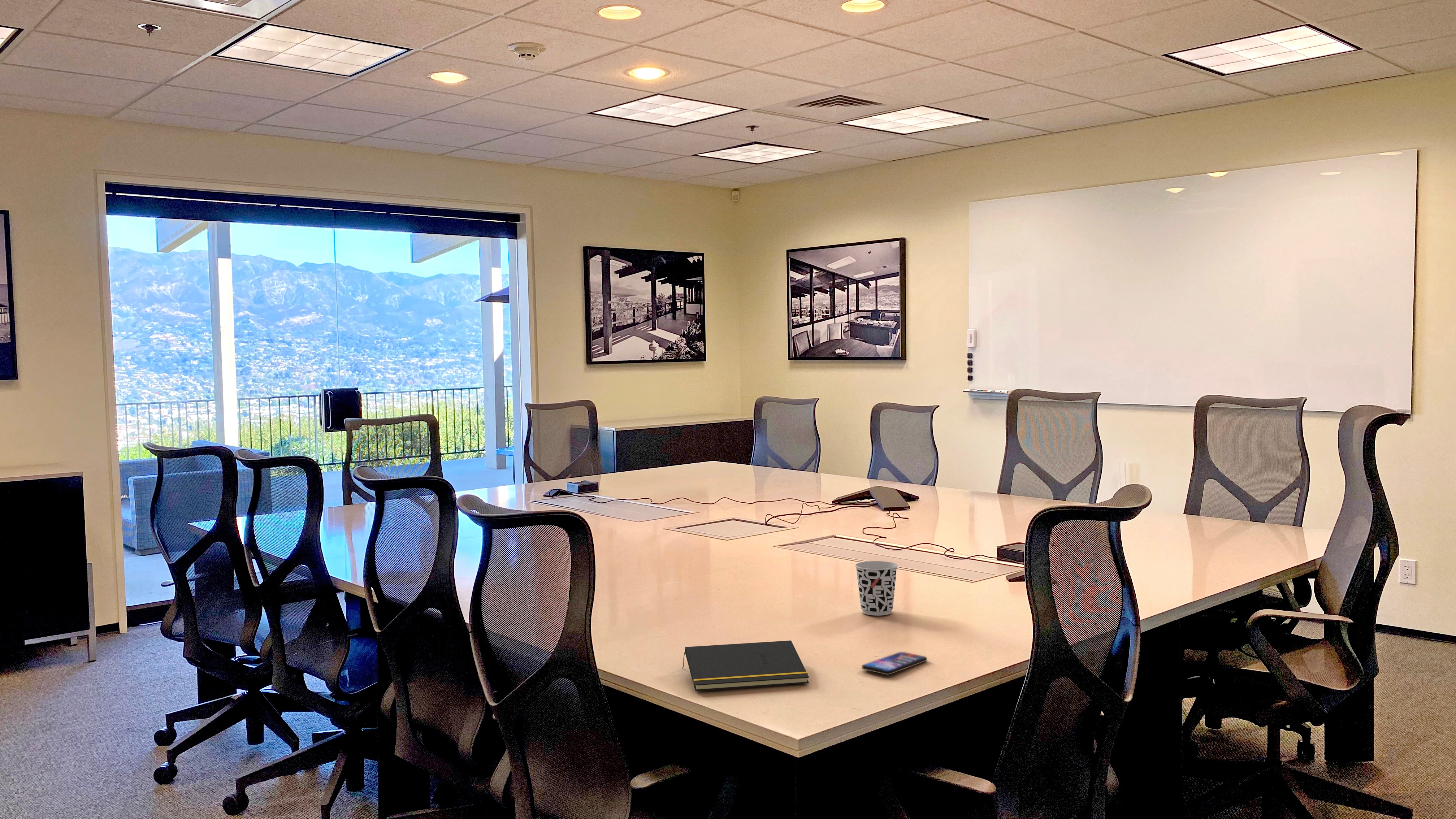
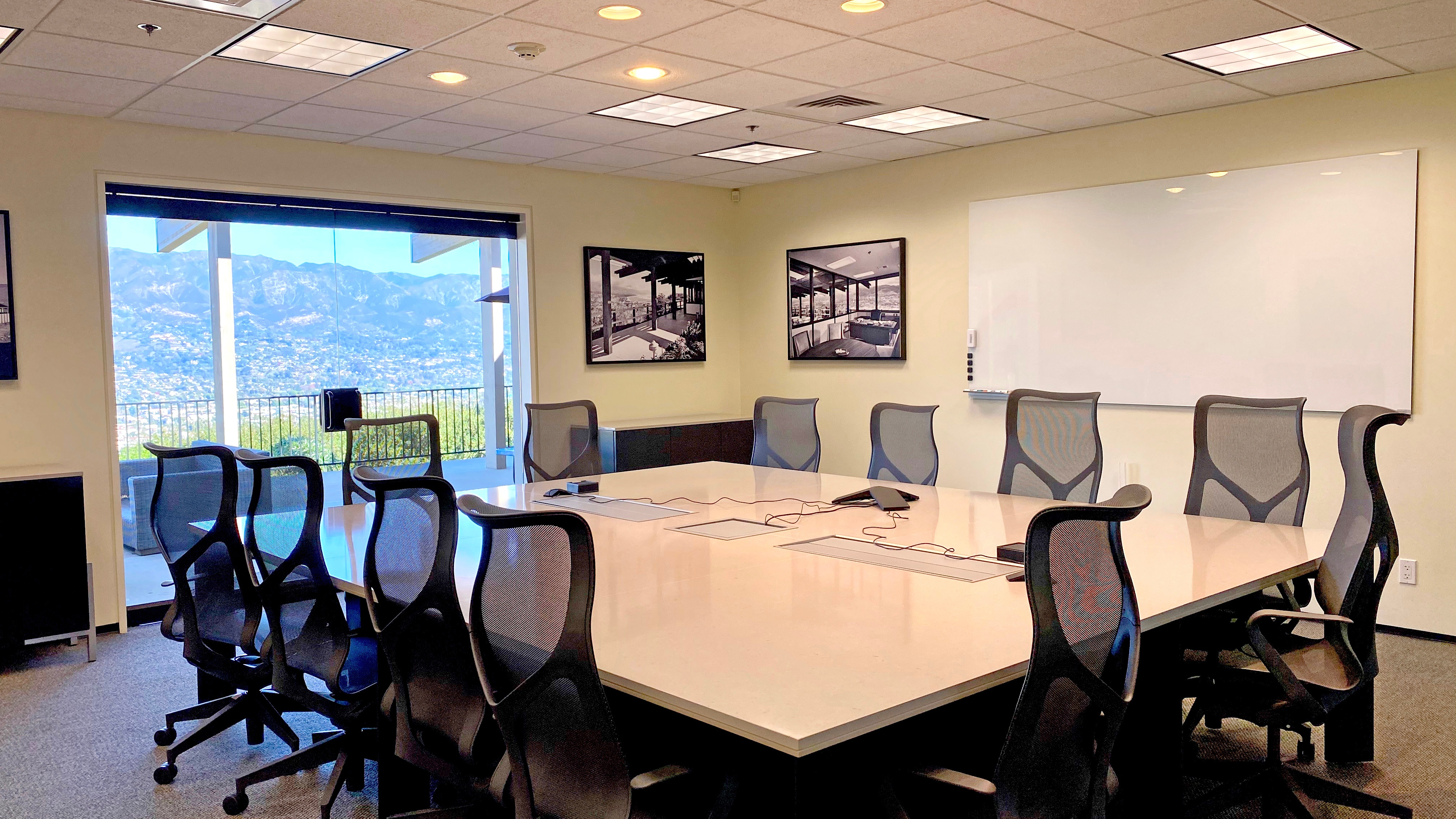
- cup (876, 588)
- smartphone (895, 663)
- notepad (745, 664)
